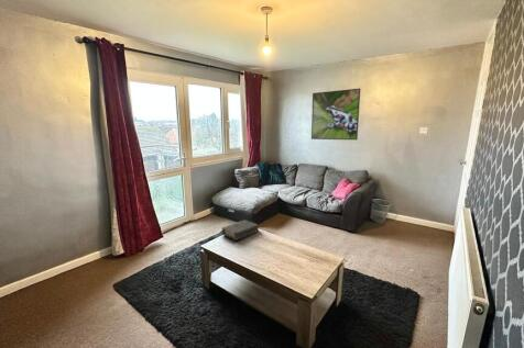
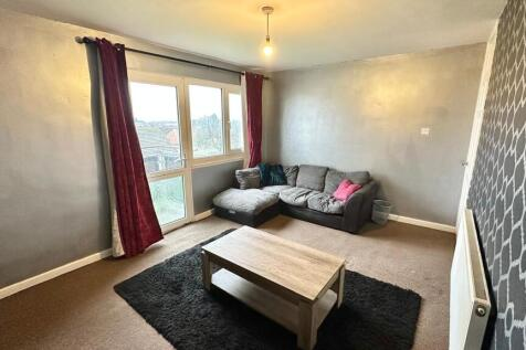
- book (240, 228)
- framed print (334, 115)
